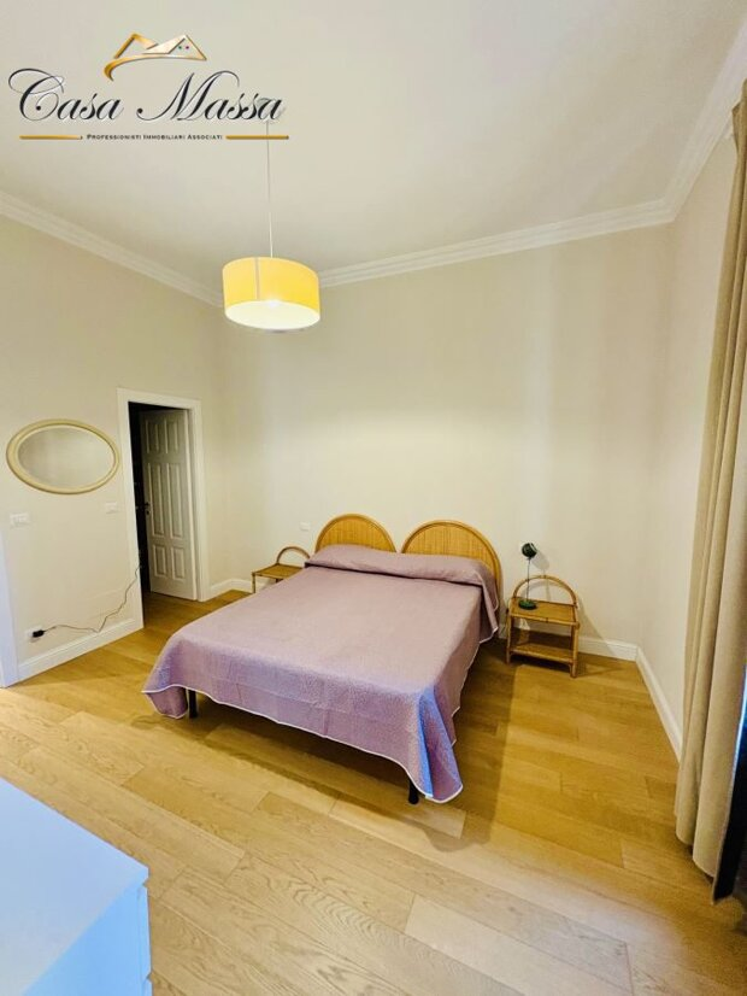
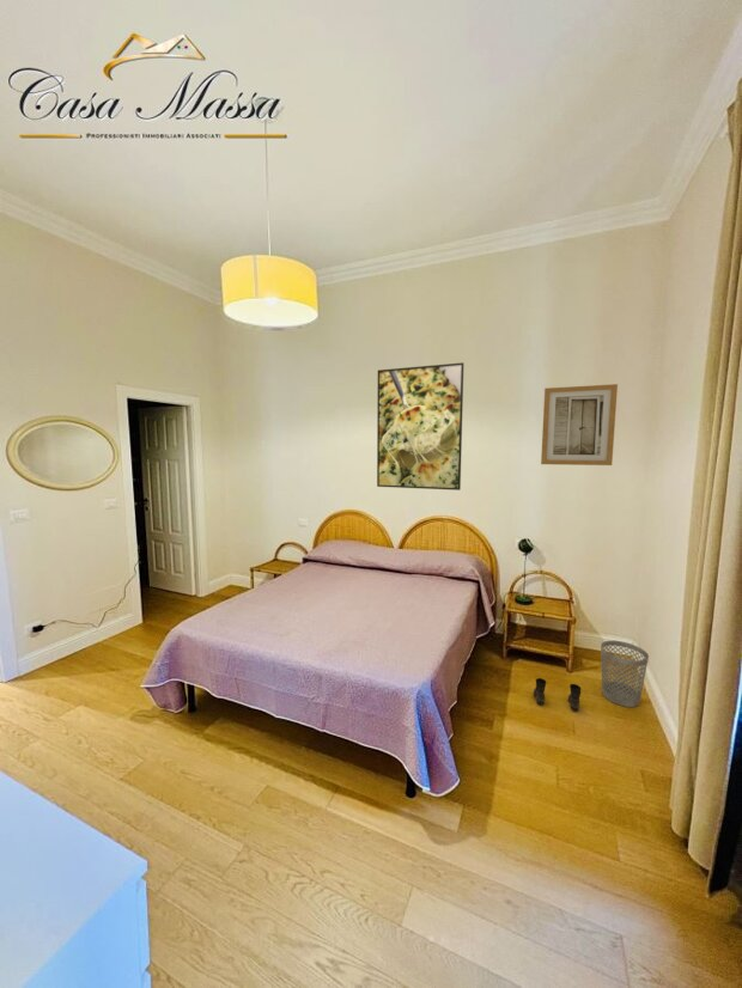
+ boots (545, 685)
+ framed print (418, 428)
+ wall art (577, 426)
+ wastebasket (621, 673)
